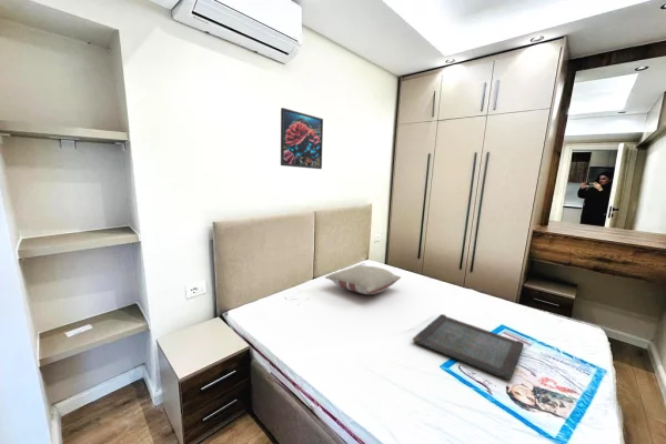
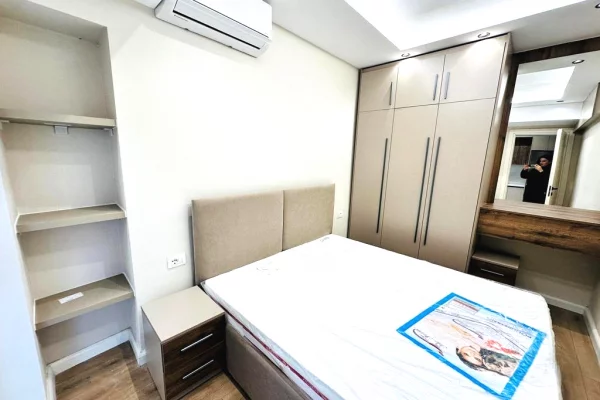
- pillow (362, 278)
- serving tray (467, 341)
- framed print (302, 140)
